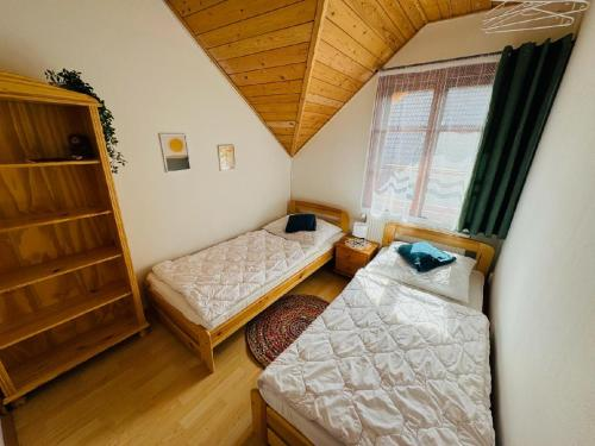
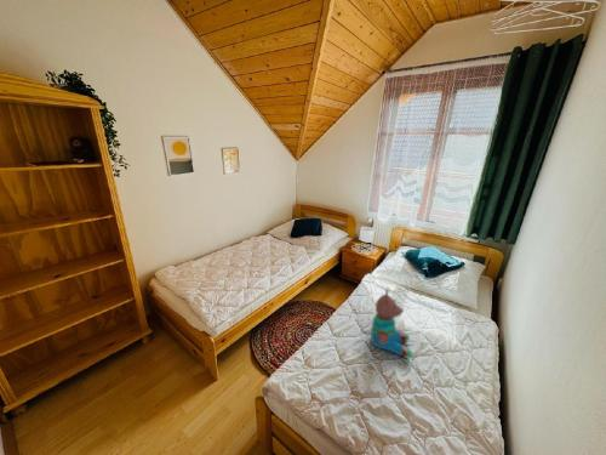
+ teddy bear (393, 320)
